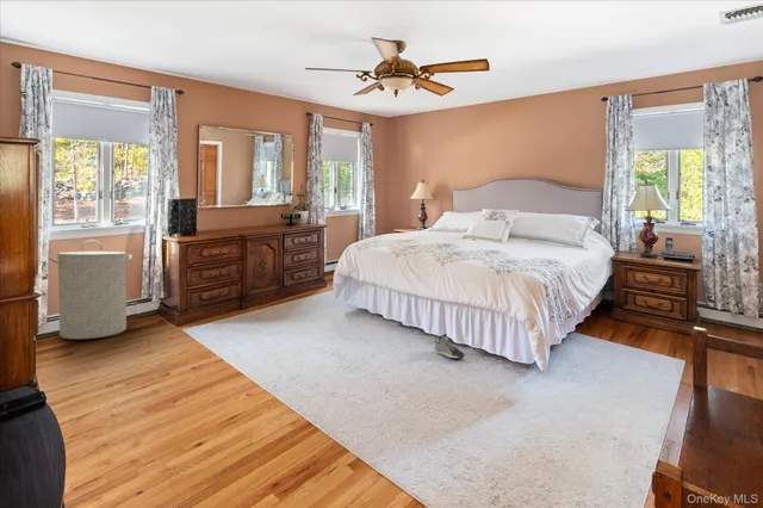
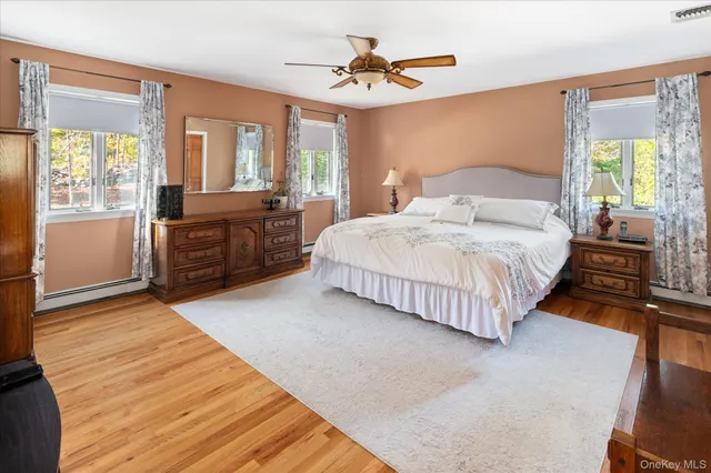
- laundry hamper (93, 286)
- sneaker (447, 345)
